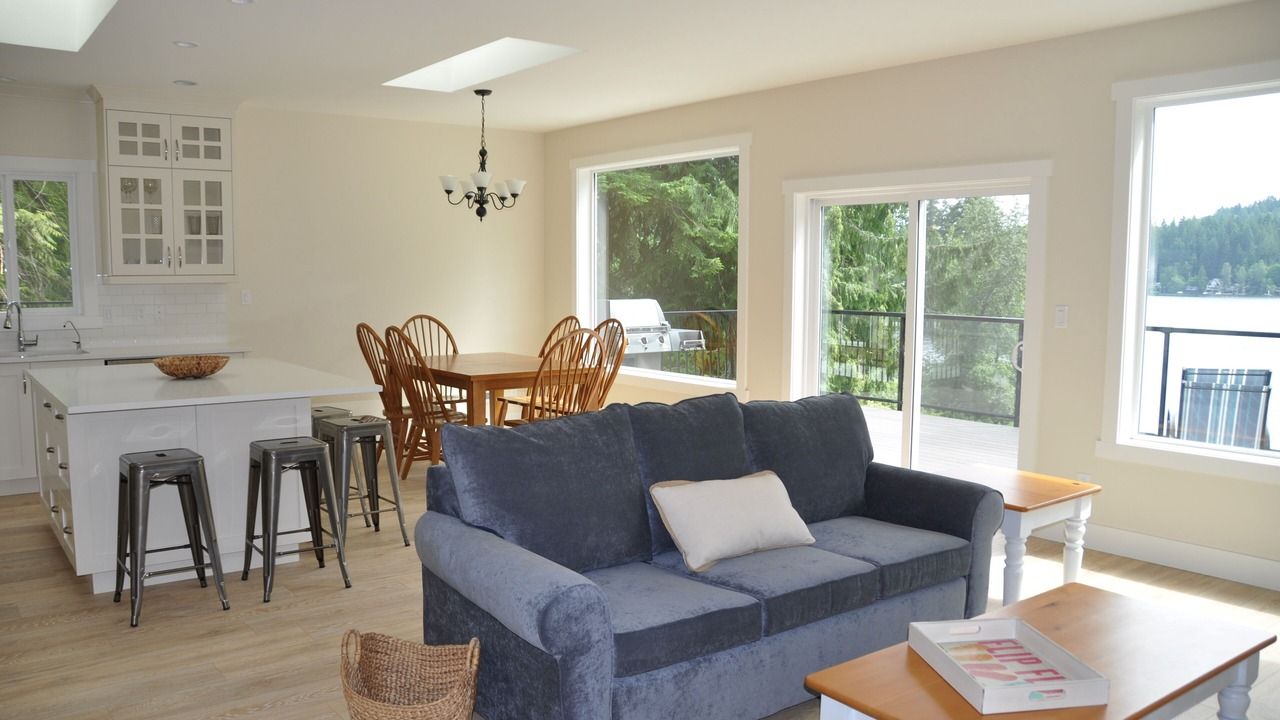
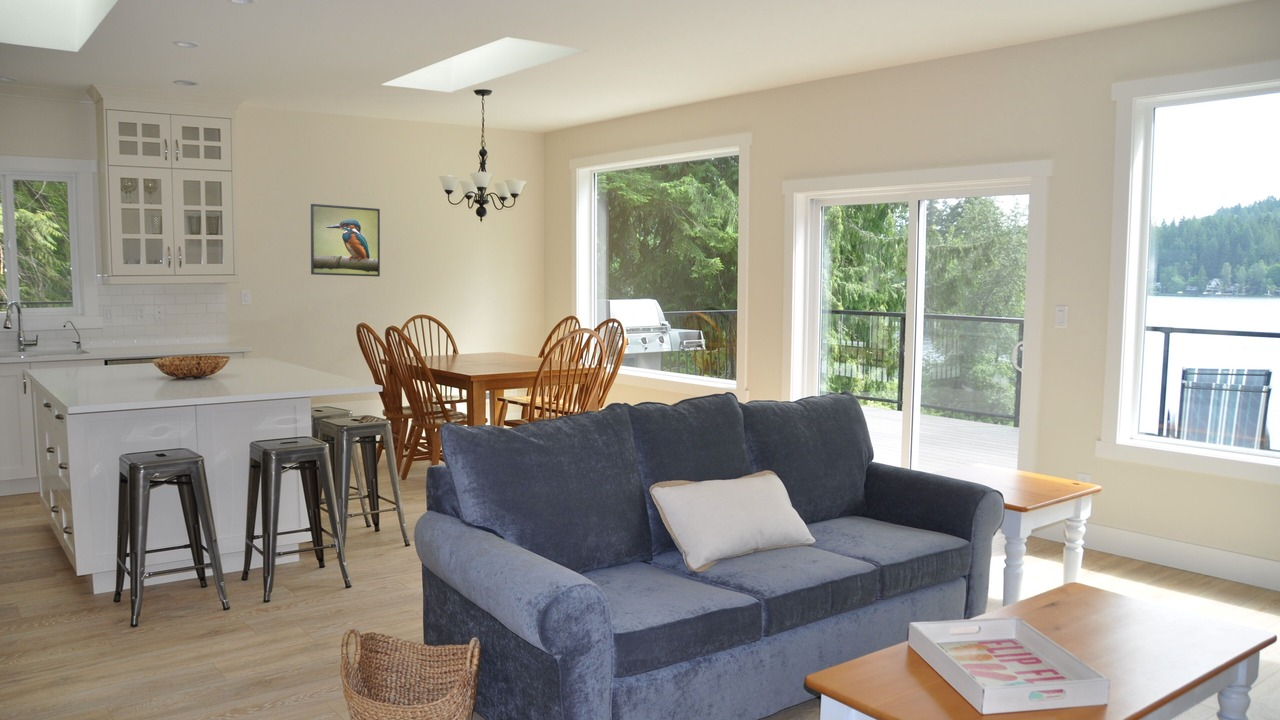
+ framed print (346, 241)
